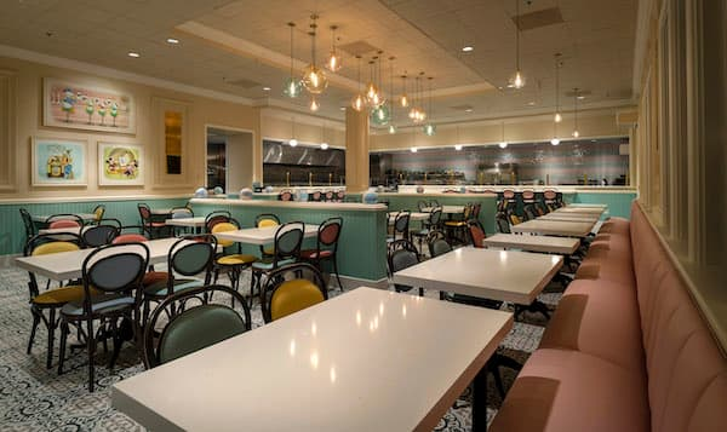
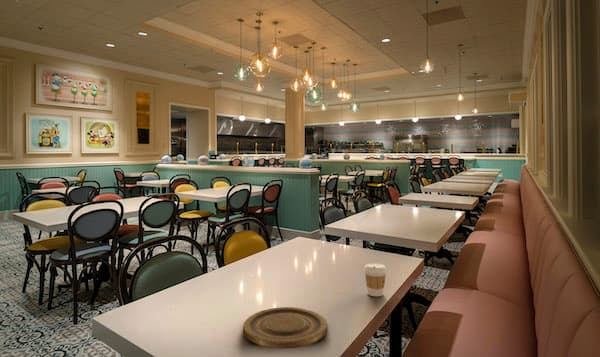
+ plate (285, 325)
+ coffee cup (375, 279)
